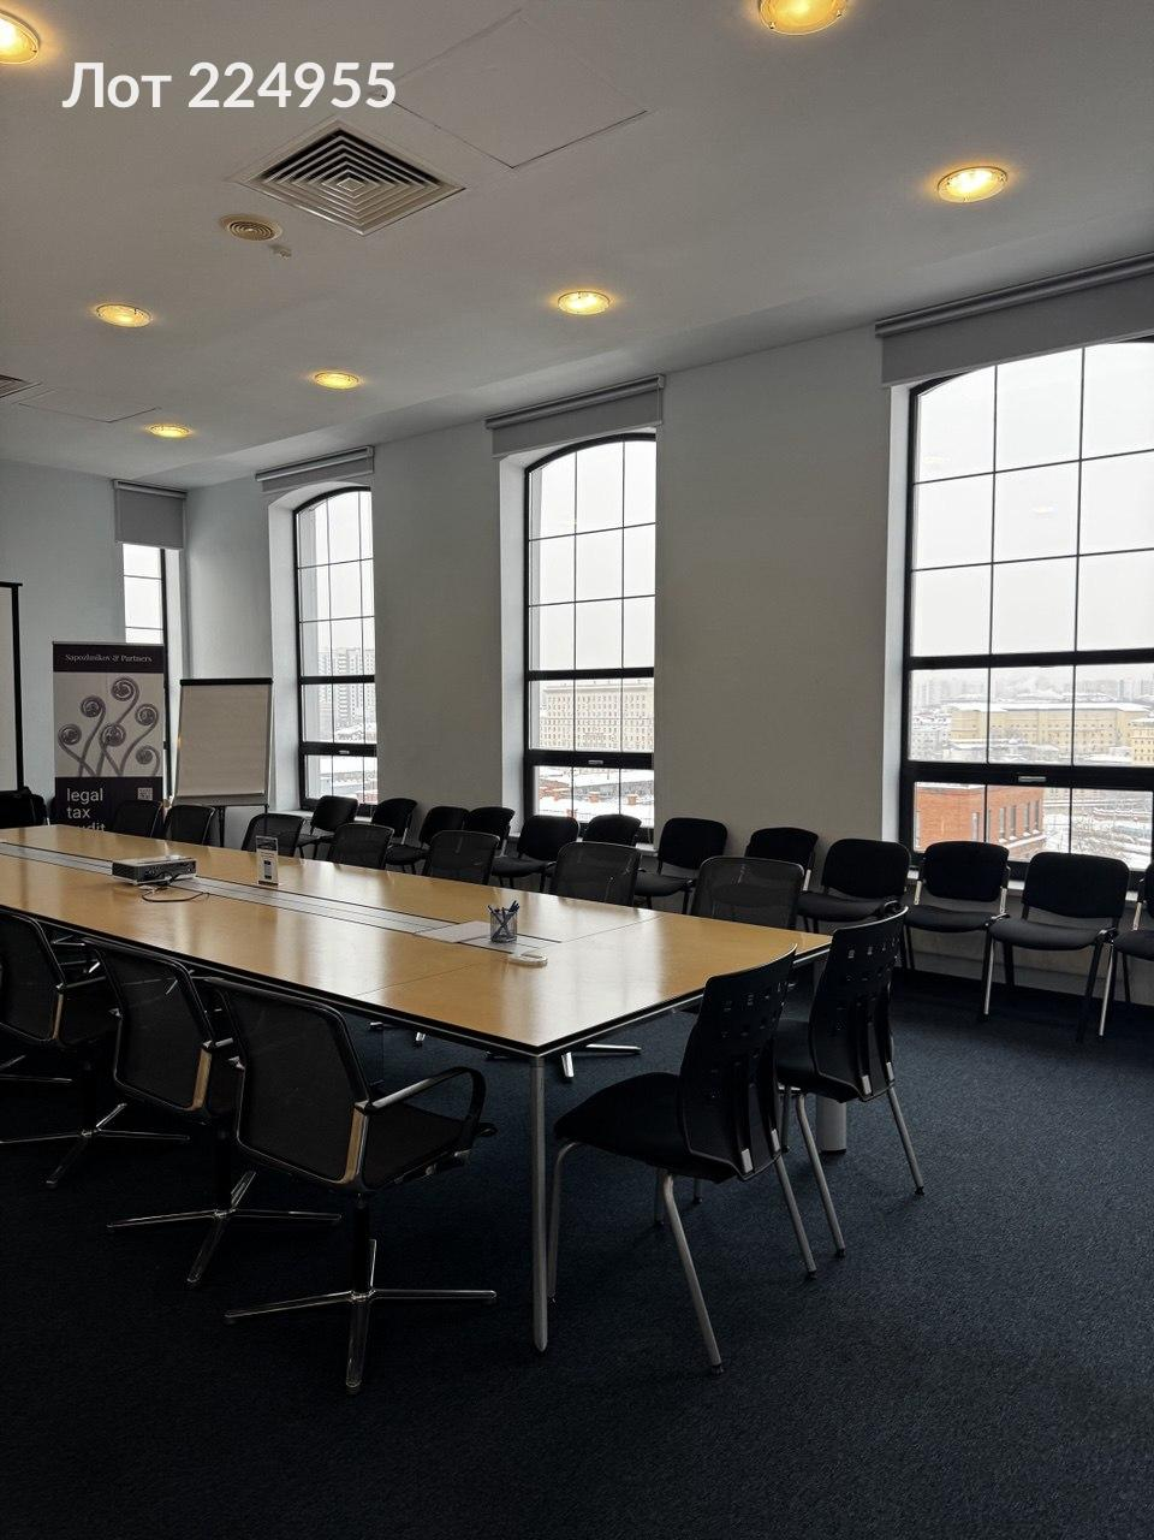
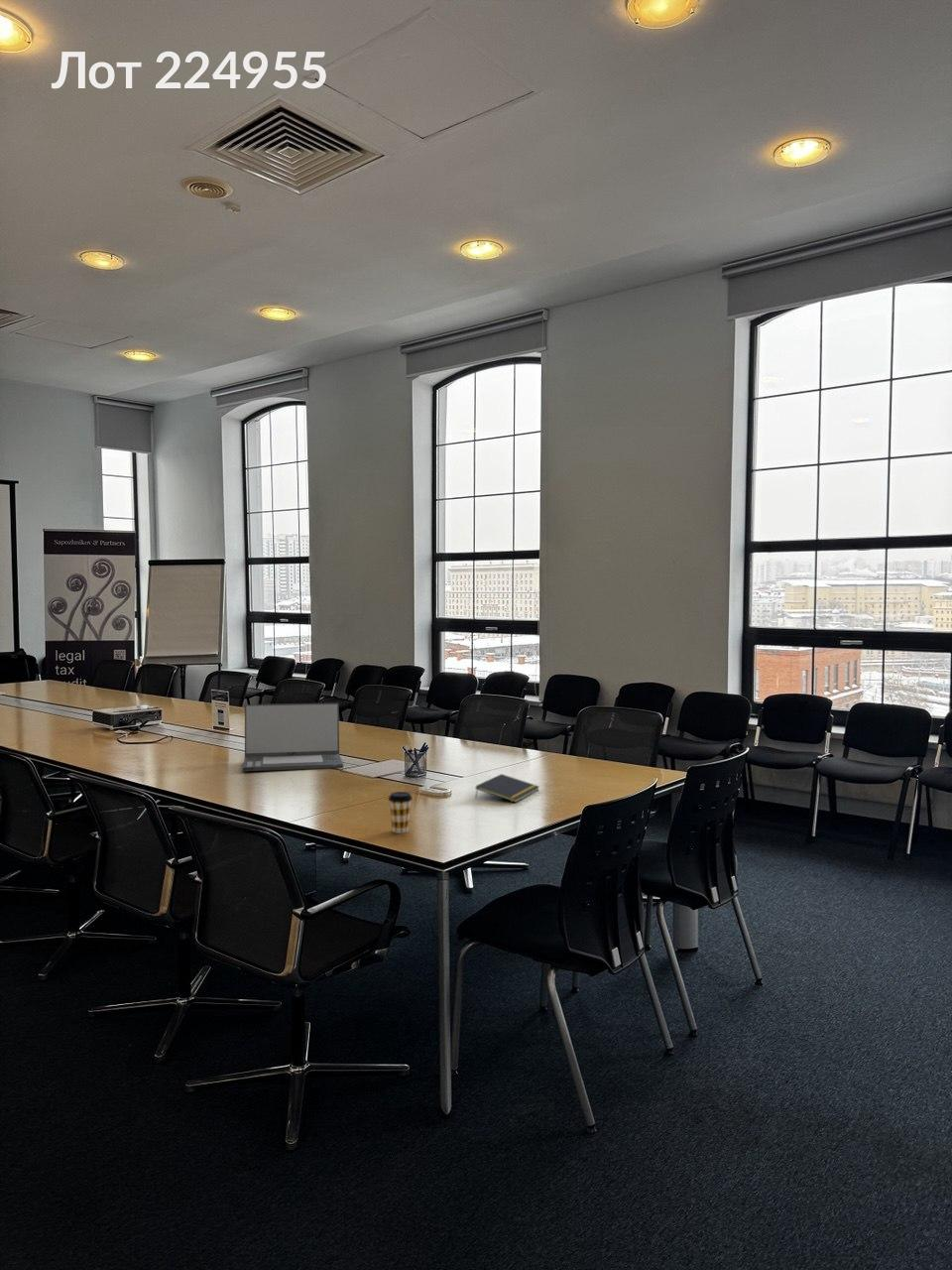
+ notepad (508, 787)
+ laptop (293, 735)
+ coffee cup (400, 812)
